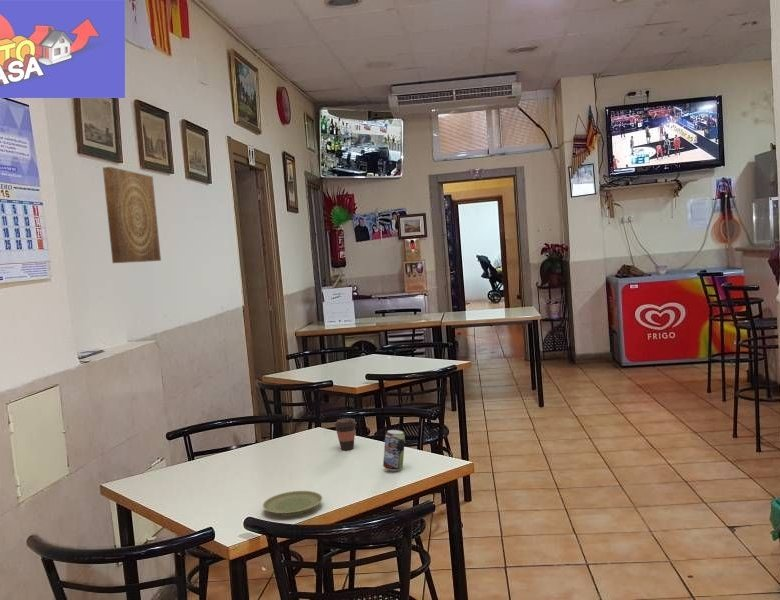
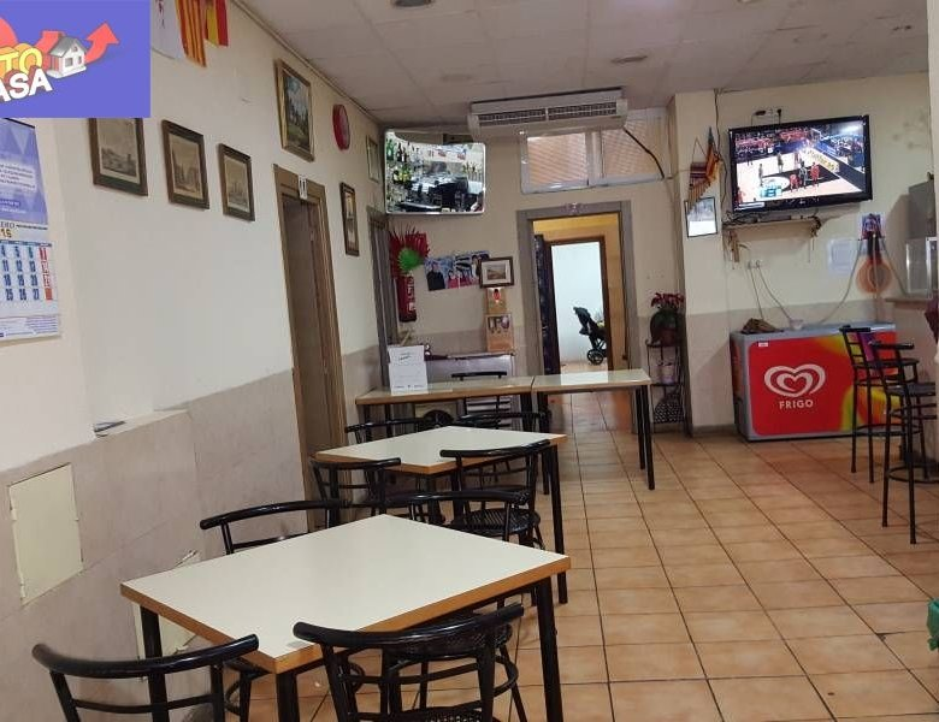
- plate (293, 504)
- wall art (133, 217)
- coffee cup (346, 434)
- beverage can (393, 450)
